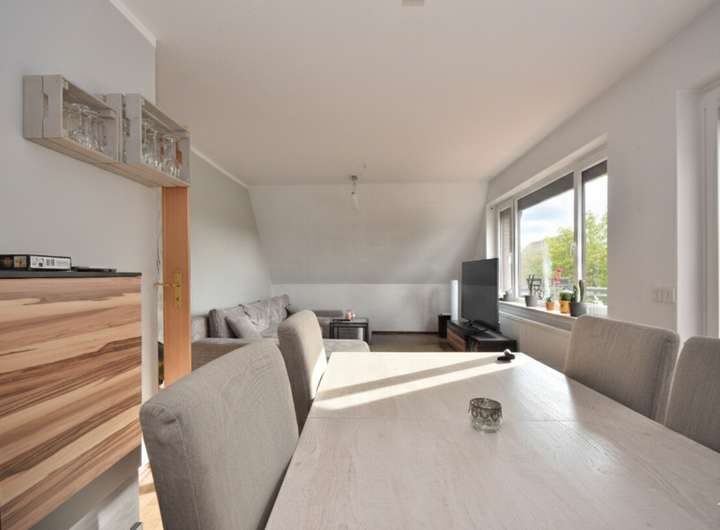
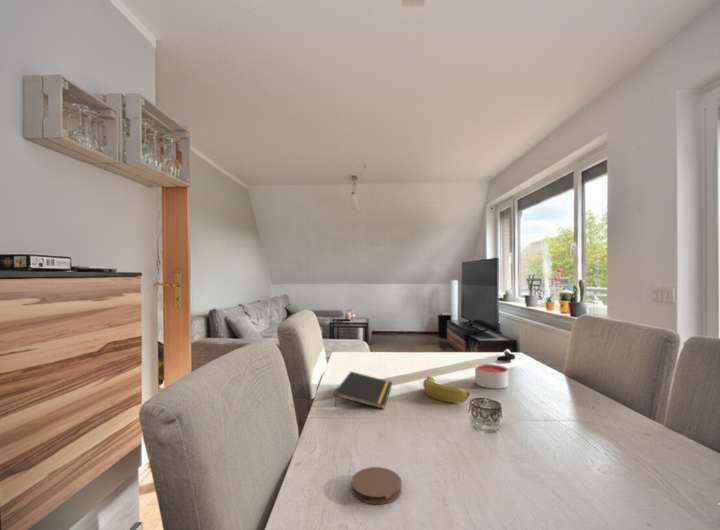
+ notepad (365, 388)
+ banana (444, 387)
+ coaster (376, 484)
+ candle (491, 375)
